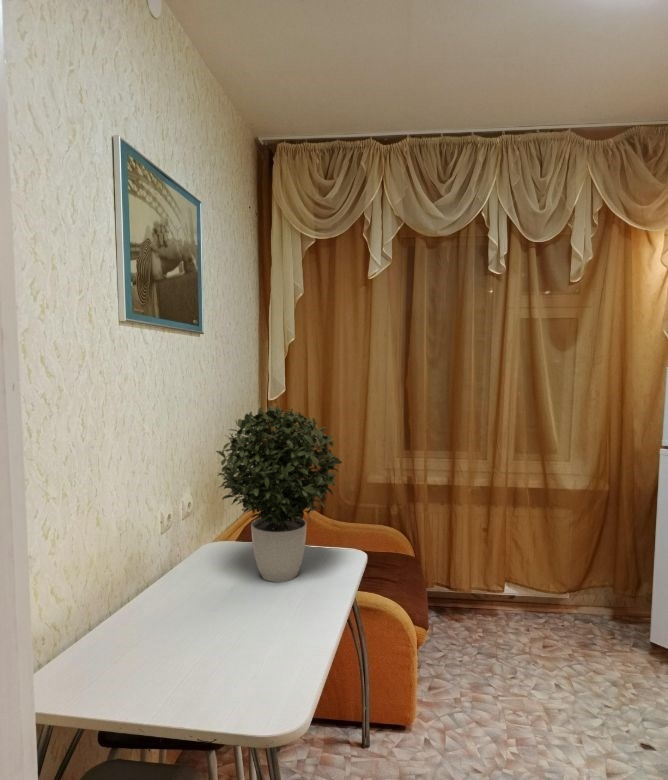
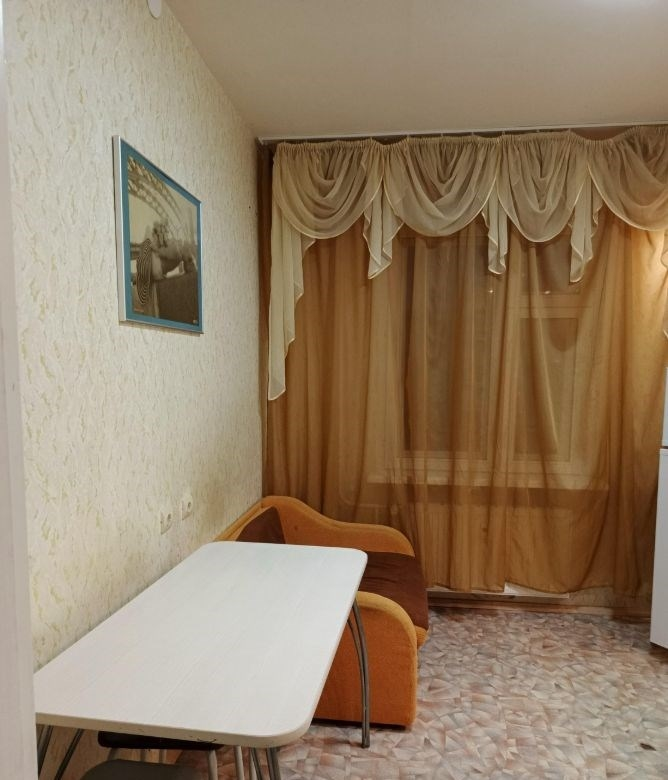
- potted plant (278, 490)
